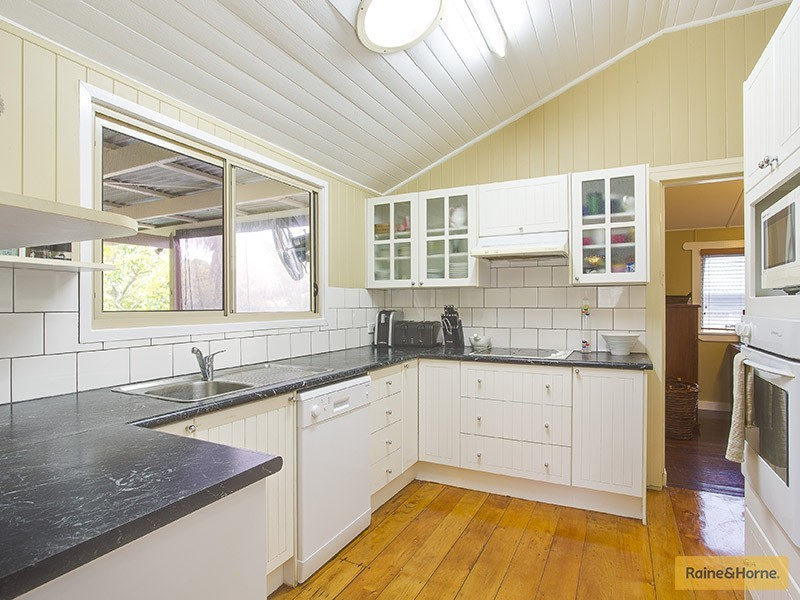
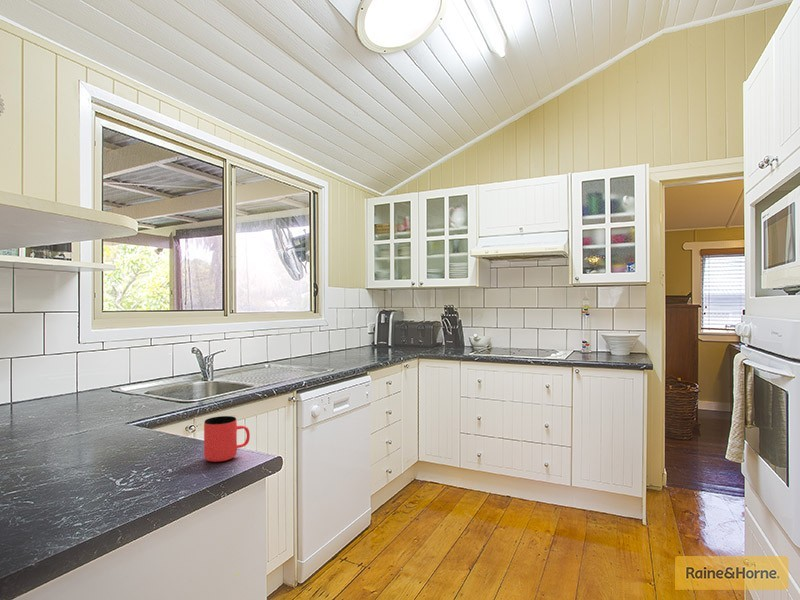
+ cup (227, 437)
